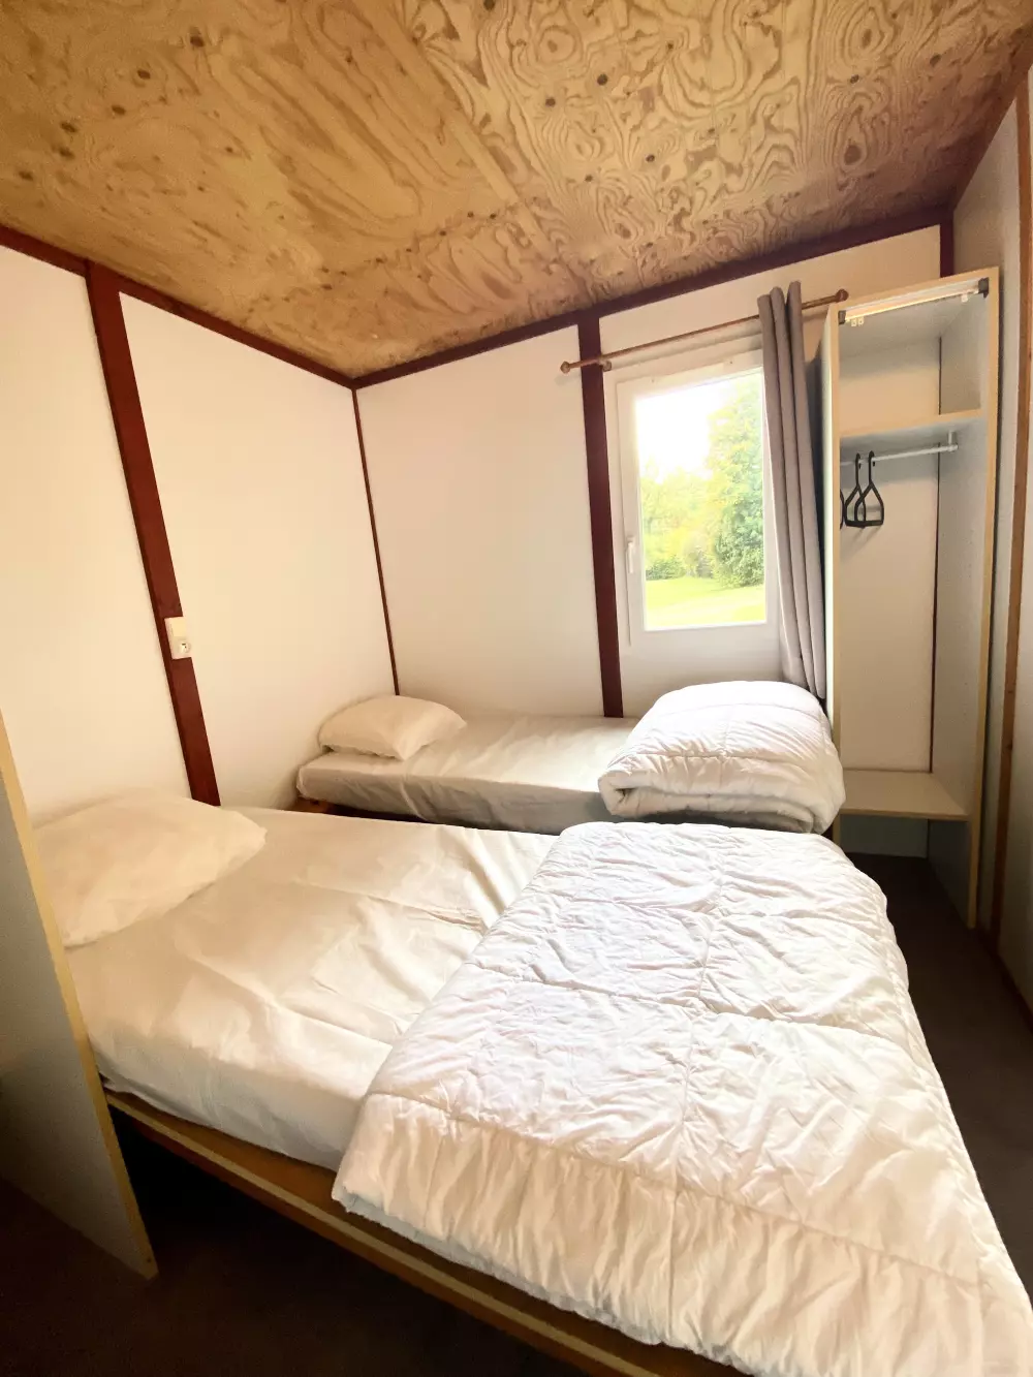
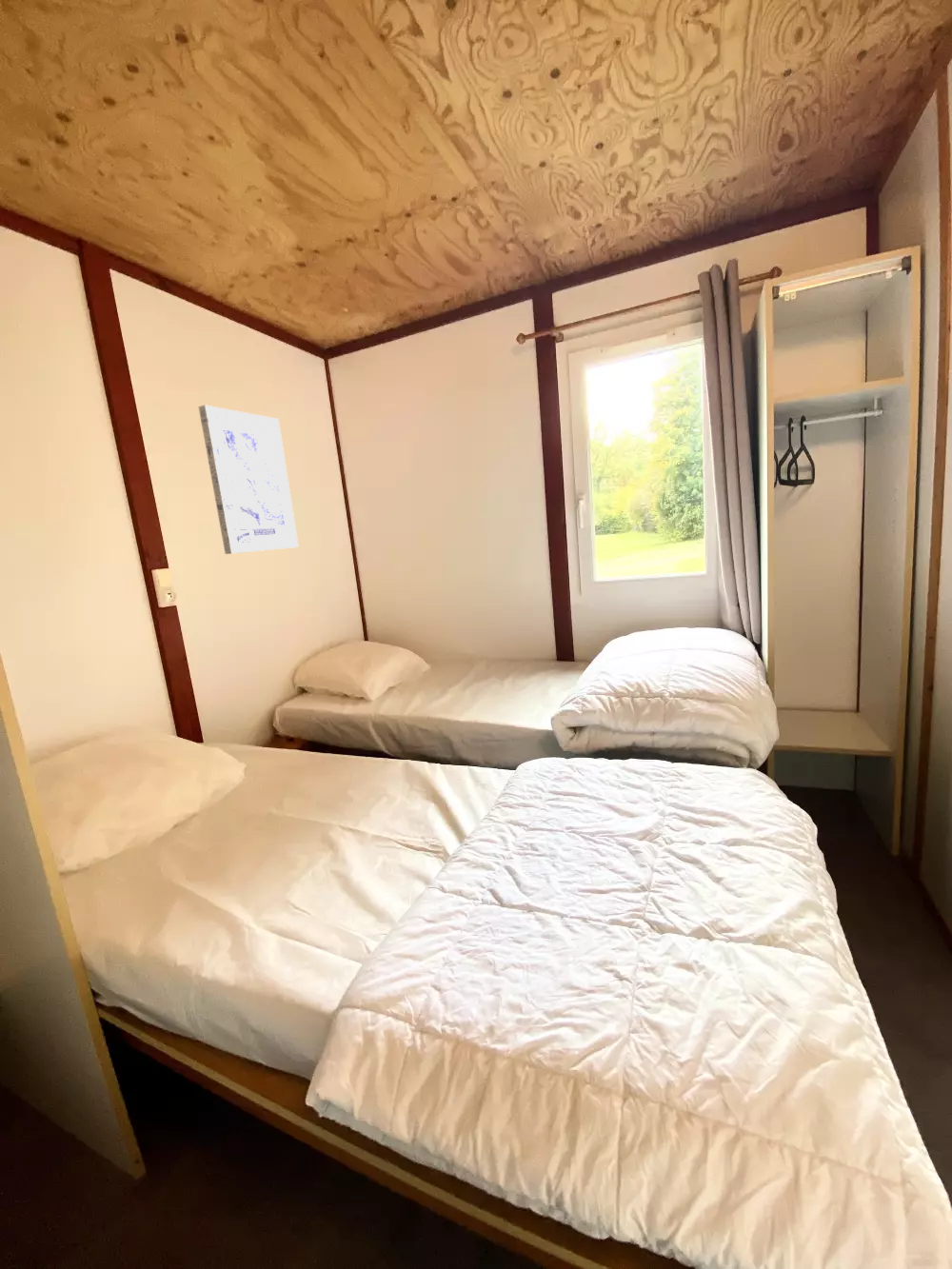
+ wall art (252, 483)
